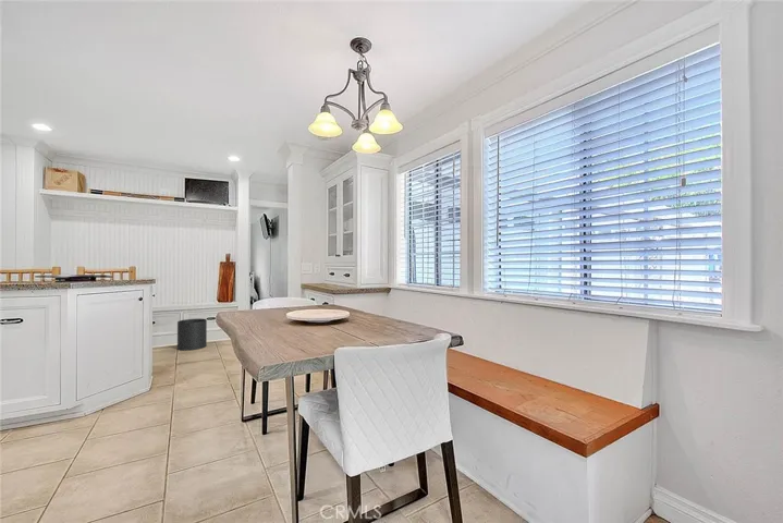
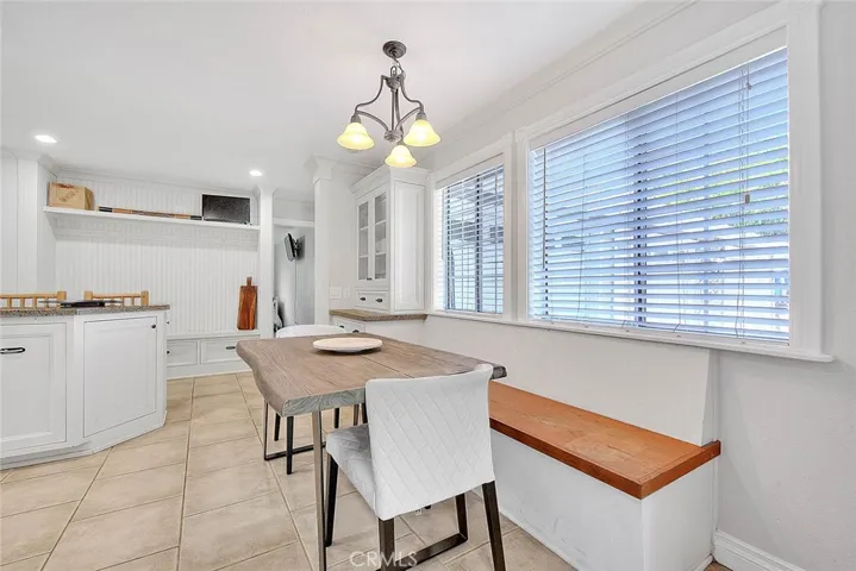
- waste bin (192, 333)
